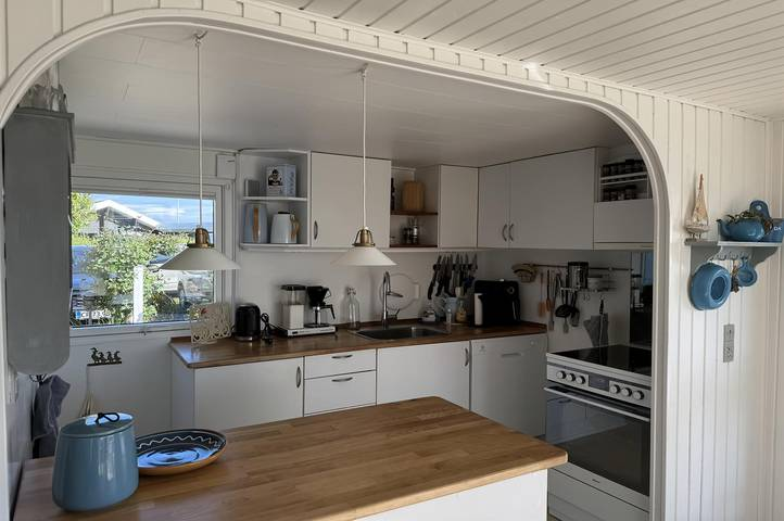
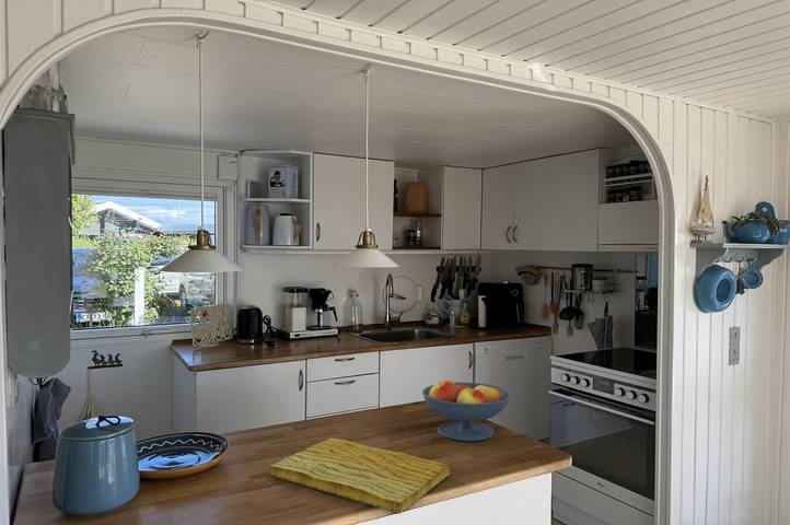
+ fruit bowl (465, 405)
+ cutting board (360, 468)
